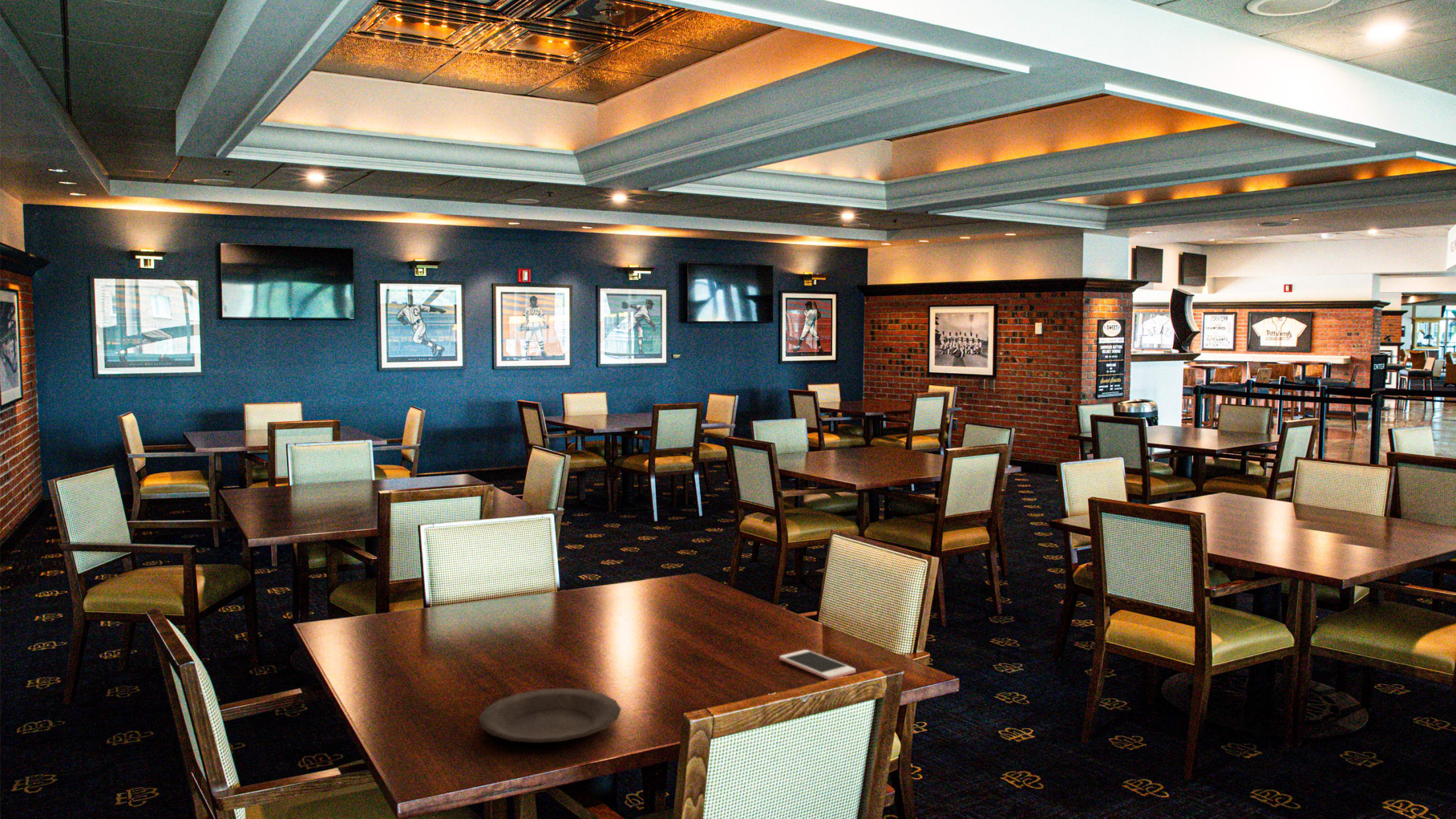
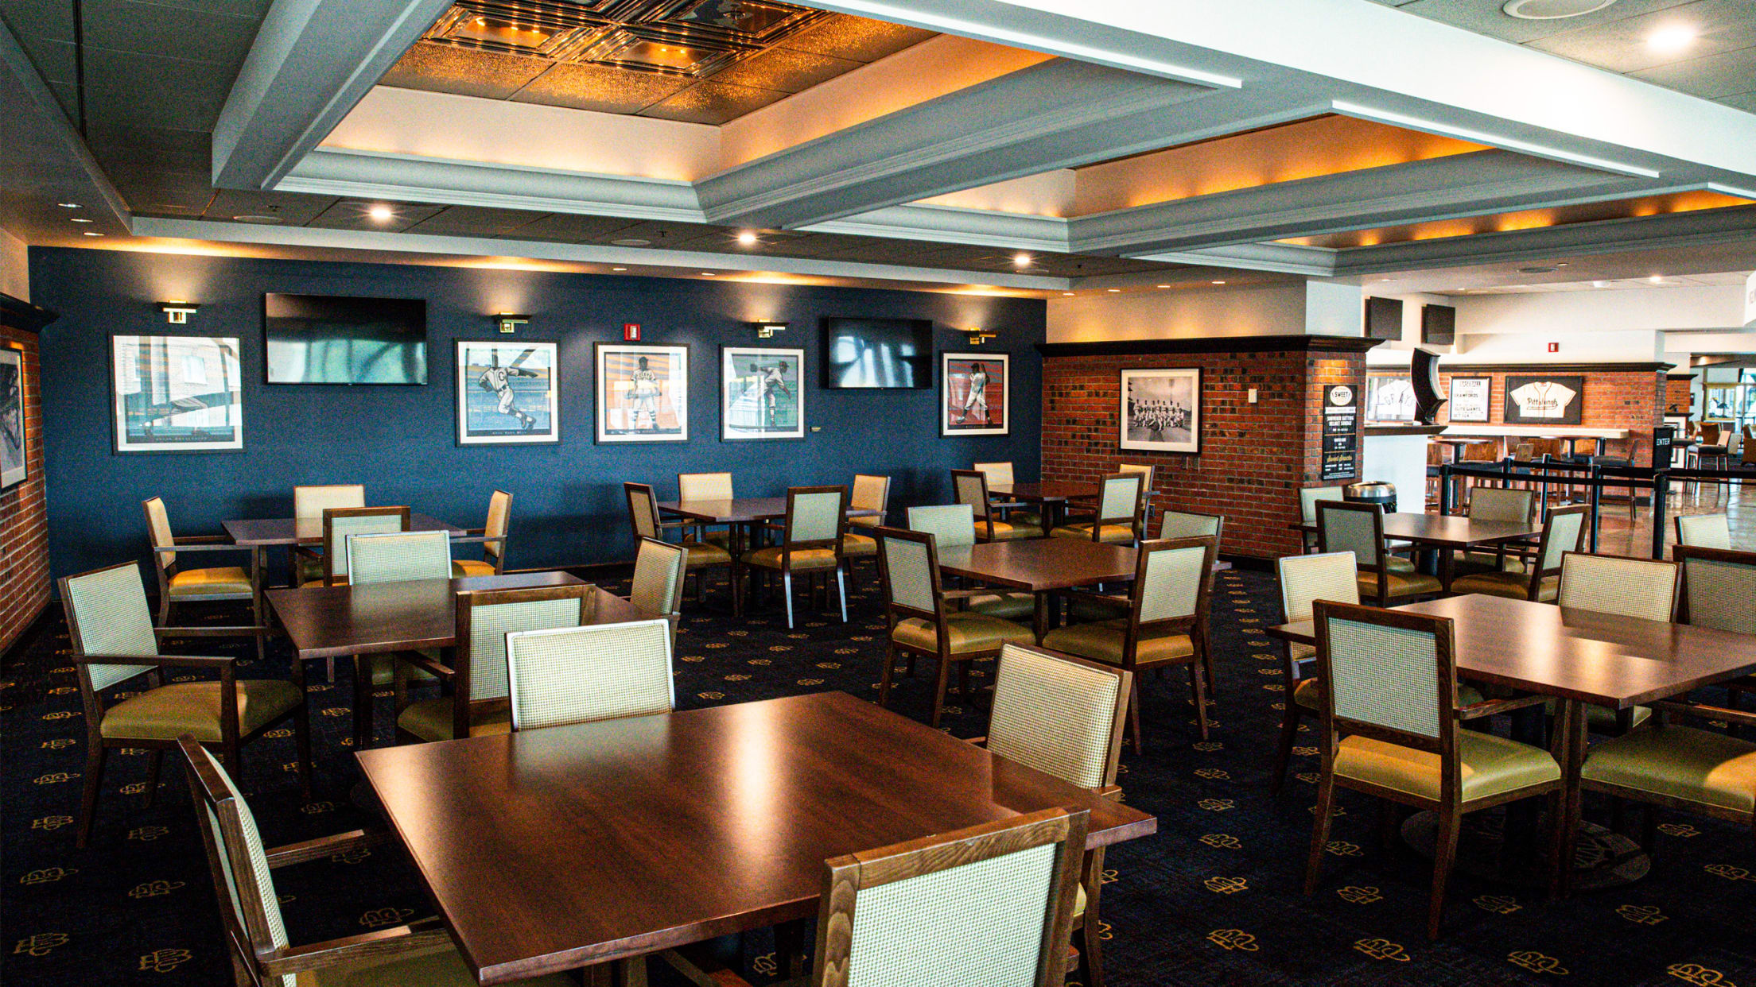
- plate (551, 719)
- cell phone (816, 664)
